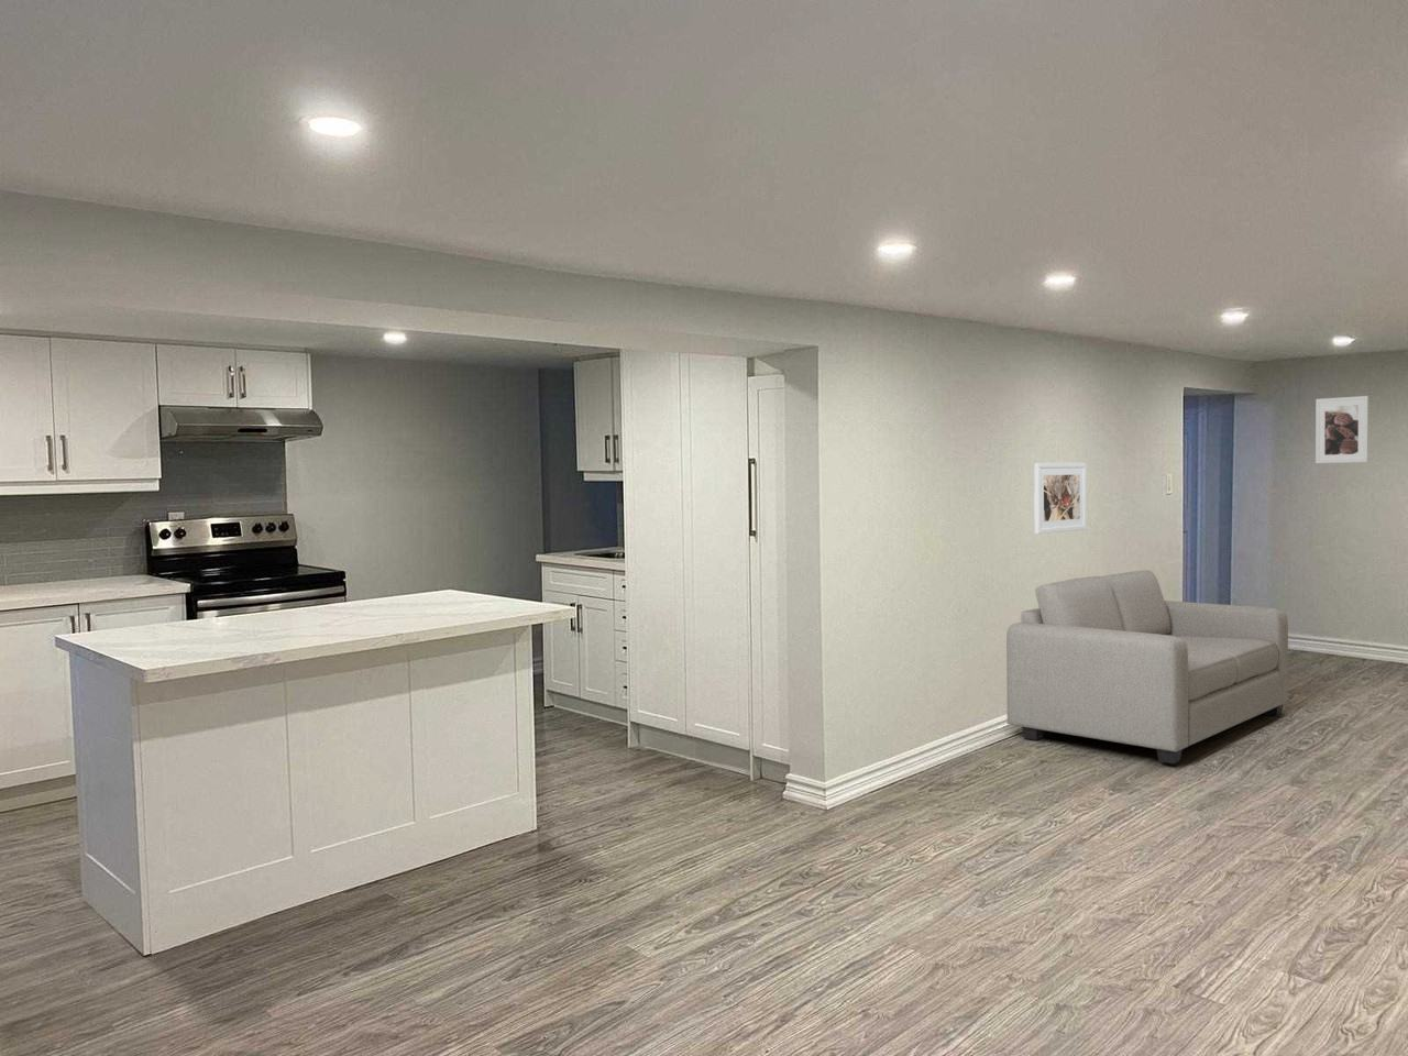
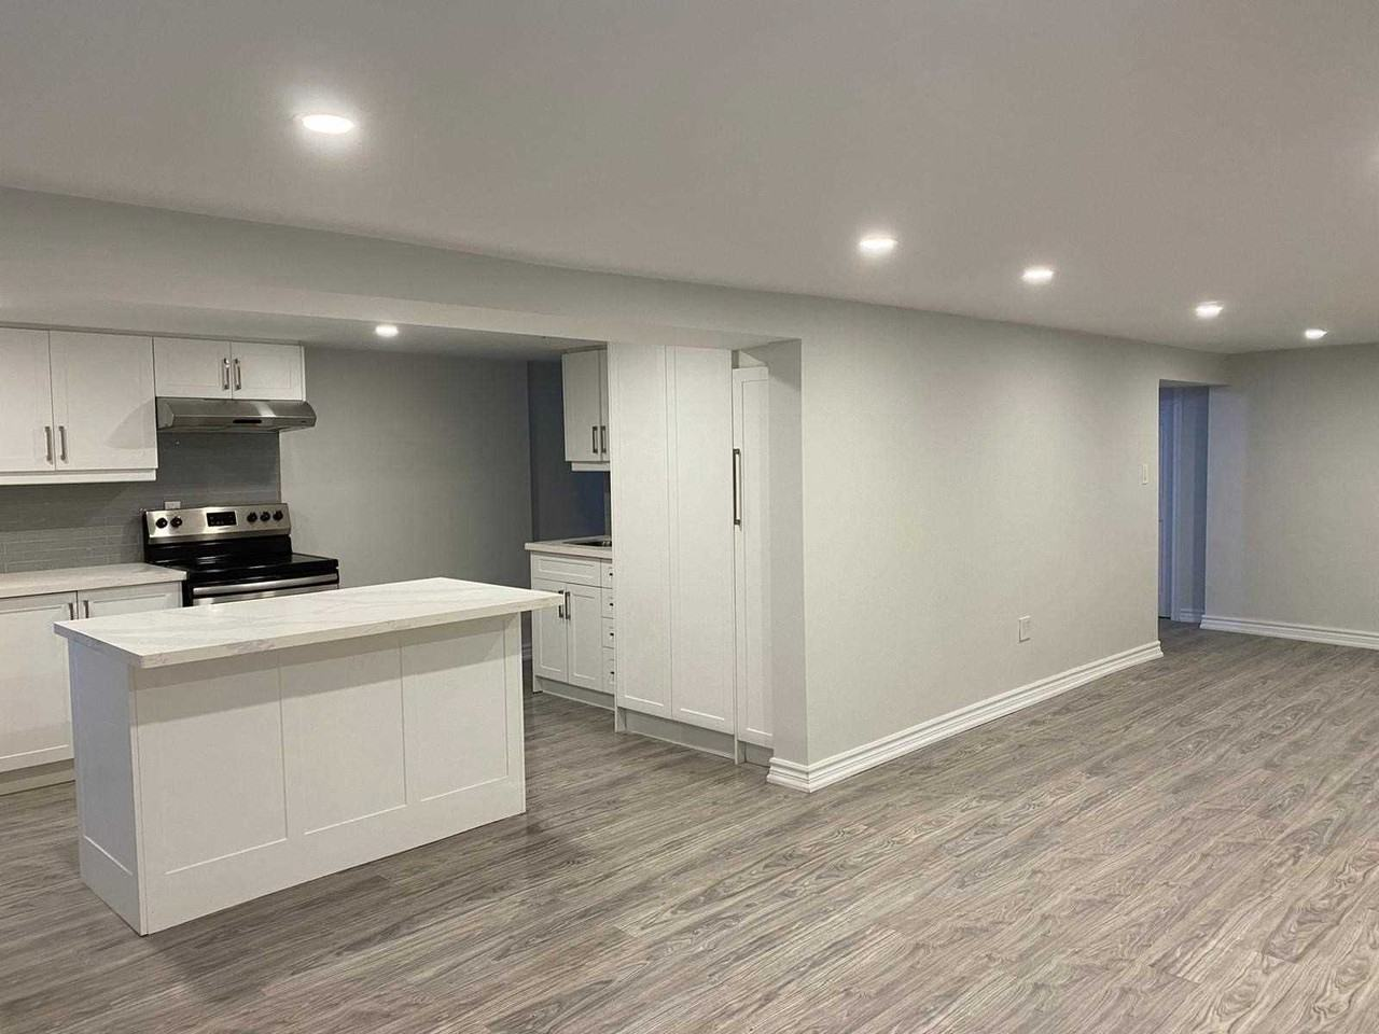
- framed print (1340, 430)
- sofa (1152, 651)
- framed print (1060, 497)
